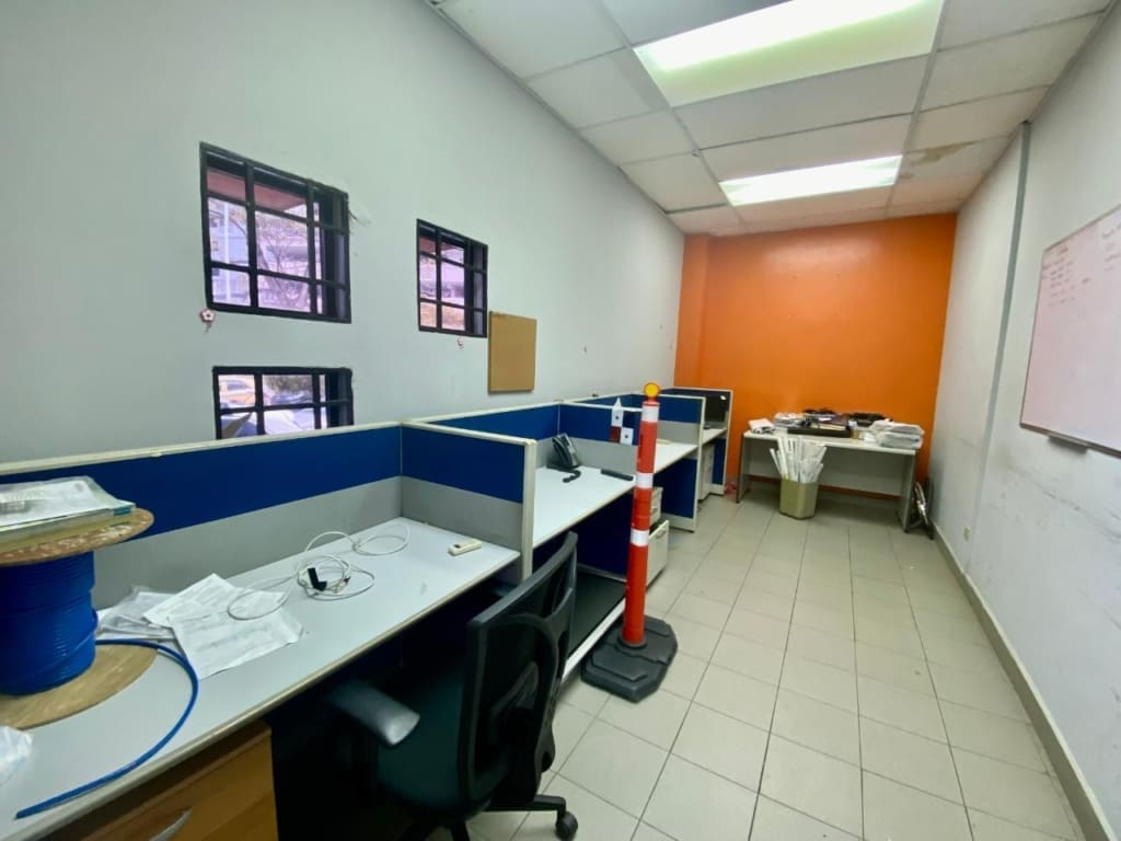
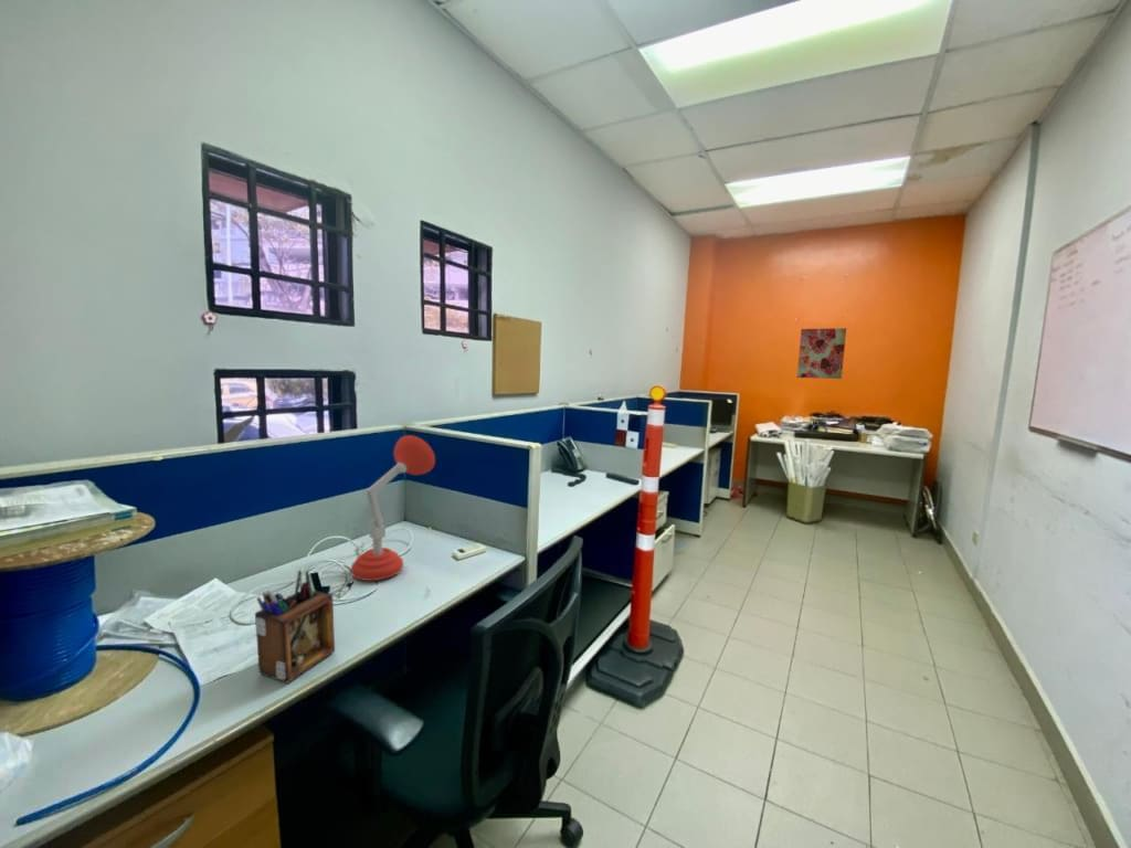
+ desk organizer (296, 622)
+ desk lamp (378, 504)
+ wall art (821, 353)
